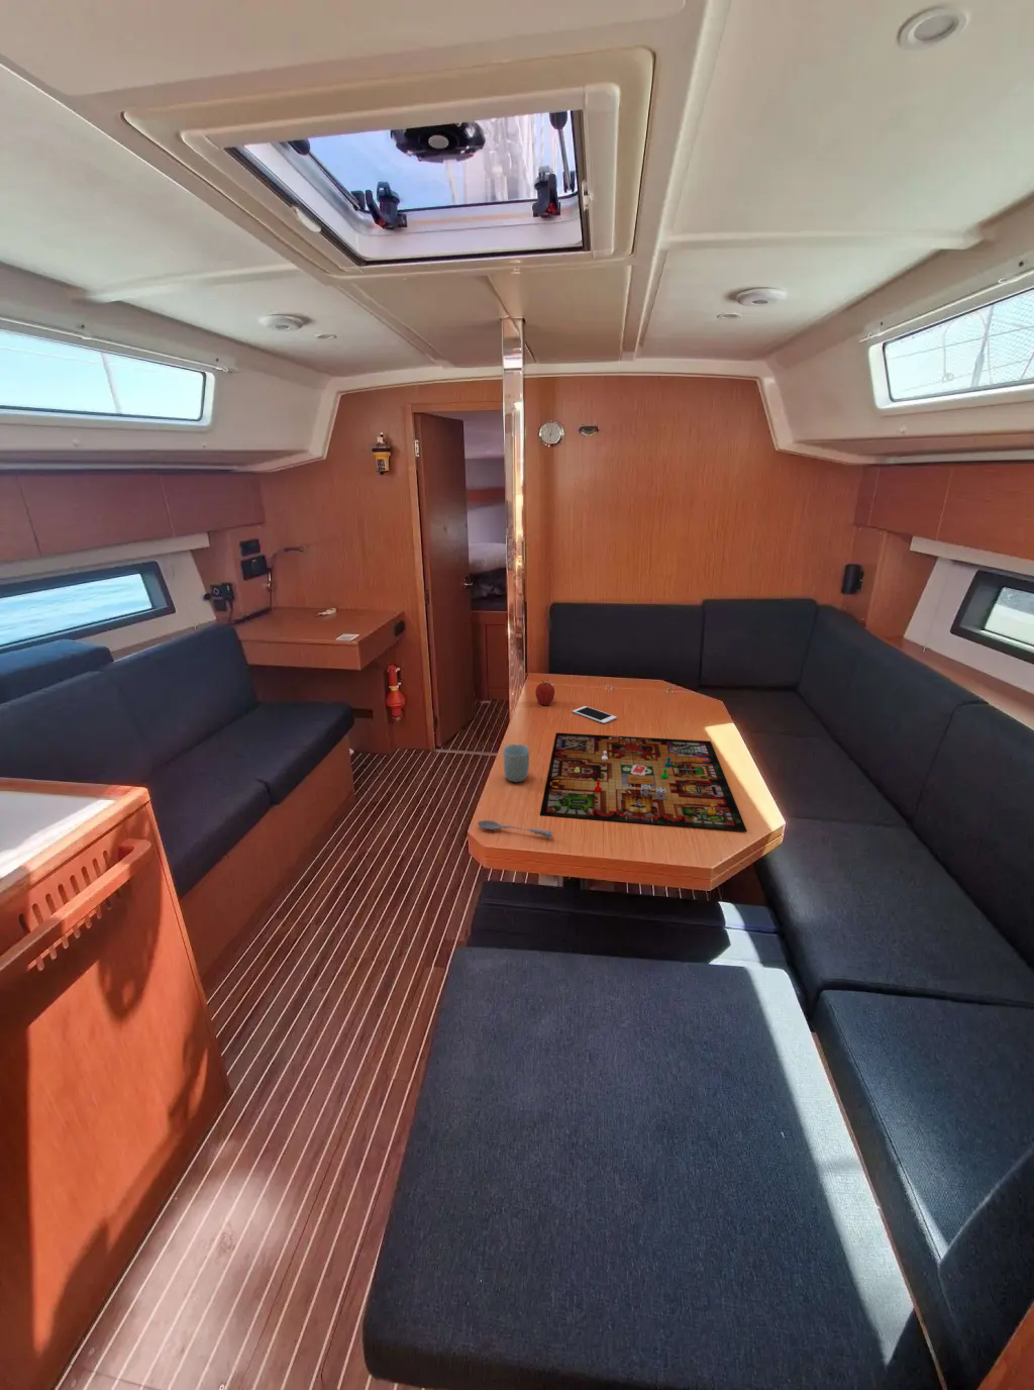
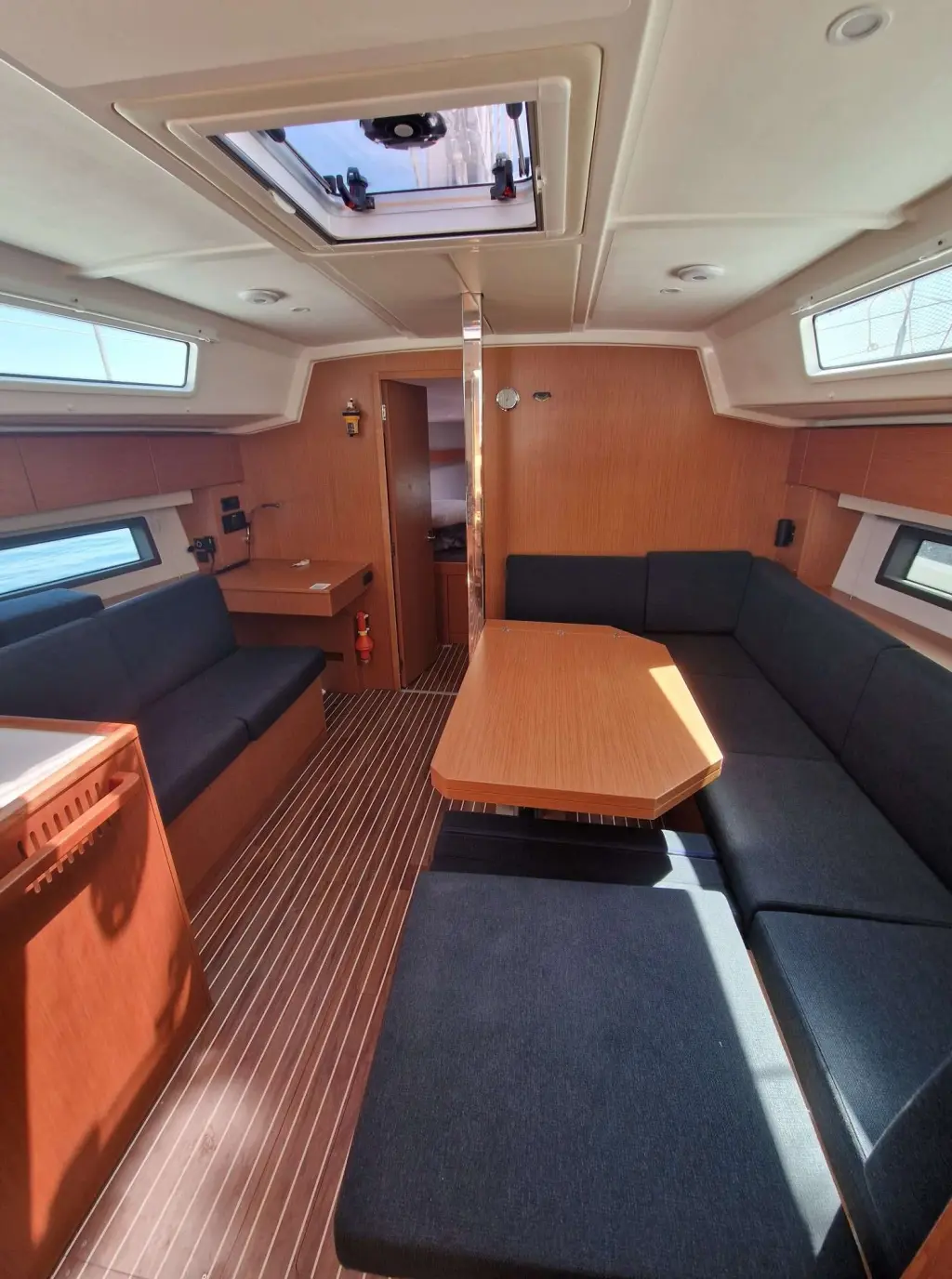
- fruit (544, 692)
- cell phone (594, 714)
- gameboard (635, 767)
- soupspoon (514, 827)
- cup (516, 764)
